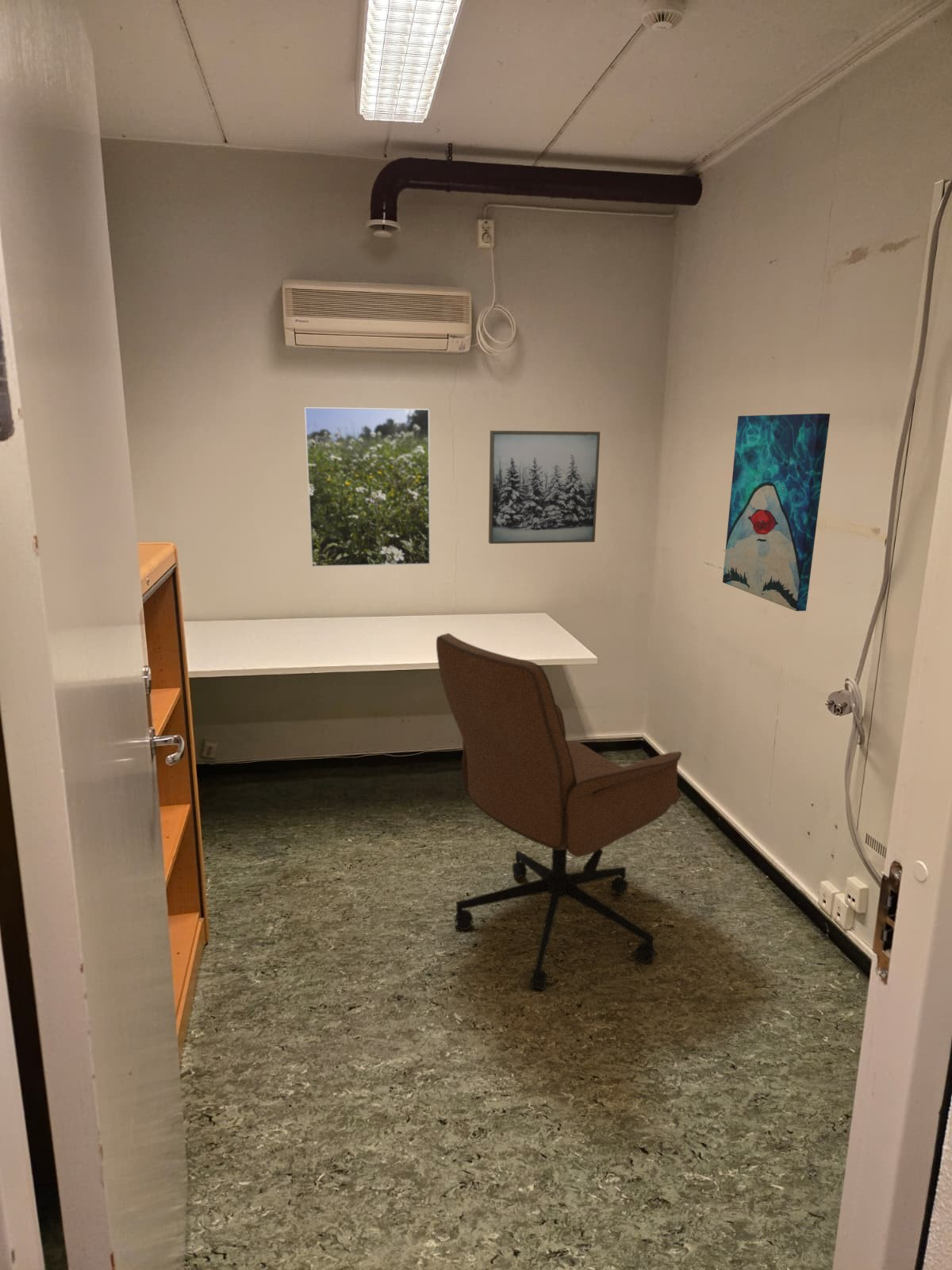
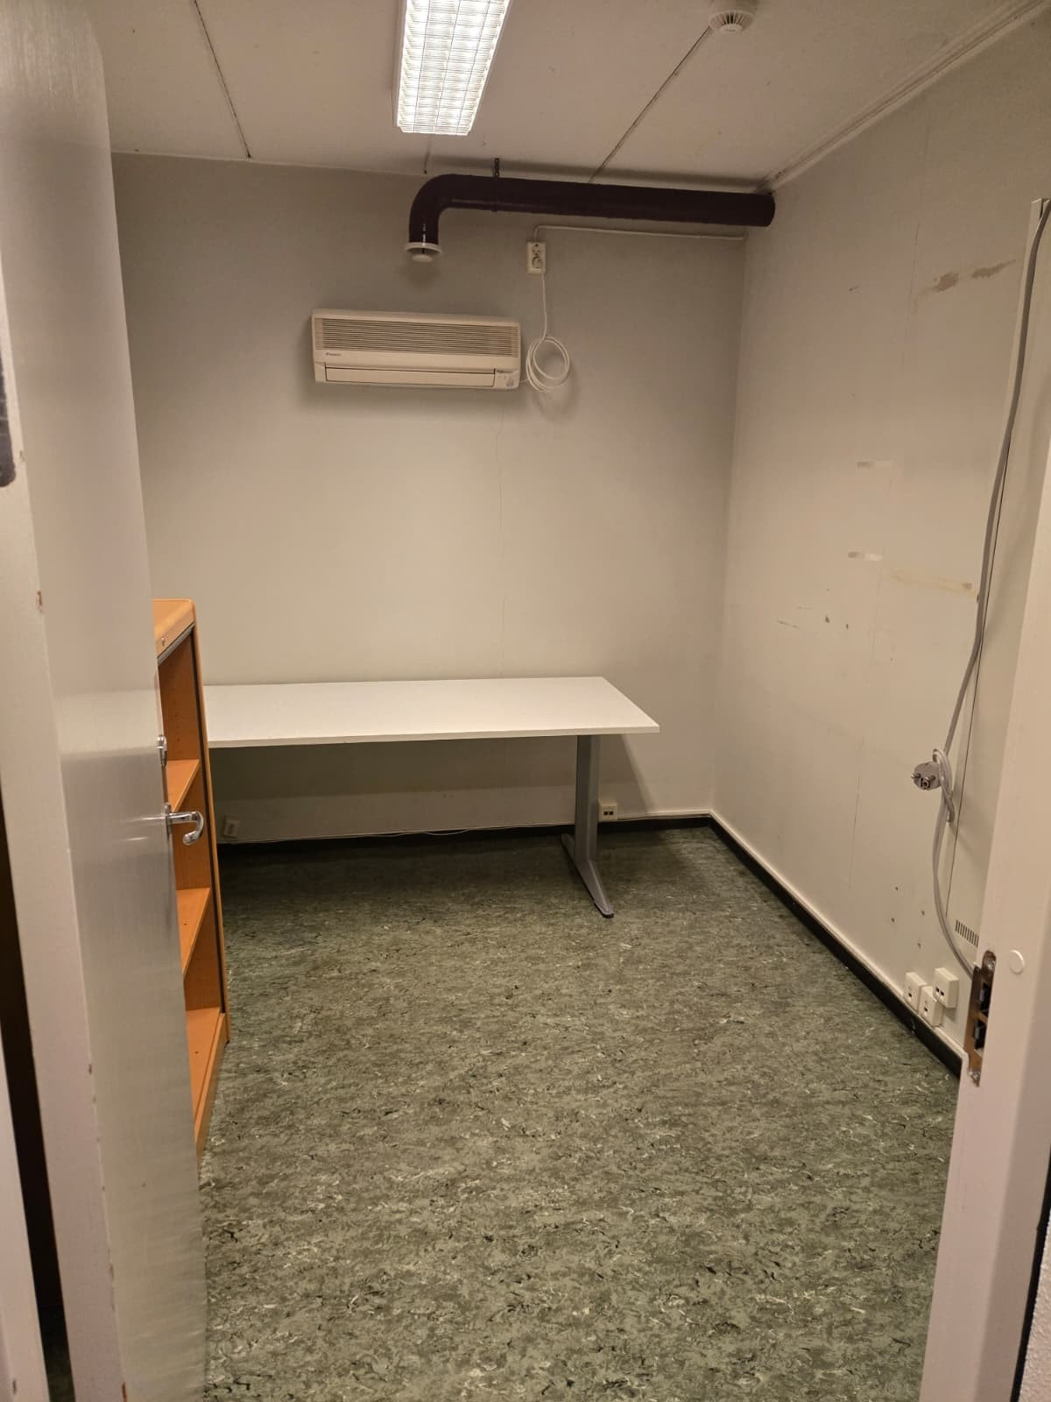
- wall art (543, 487)
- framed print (369, 488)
- wall art (770, 507)
- office chair (560, 786)
